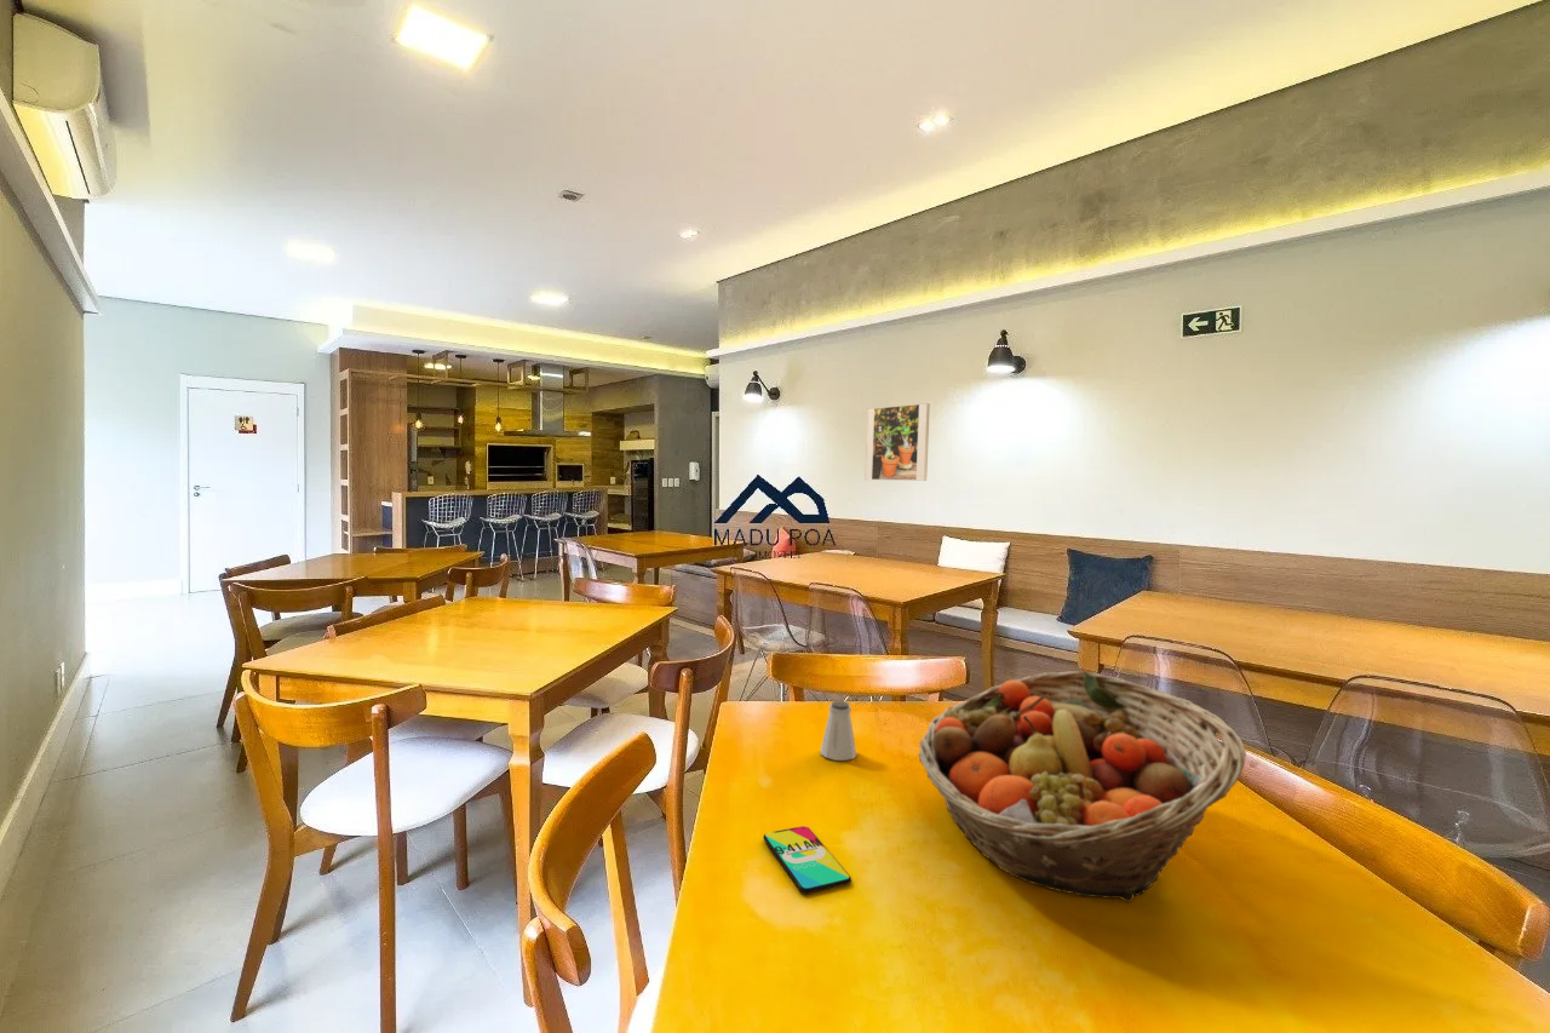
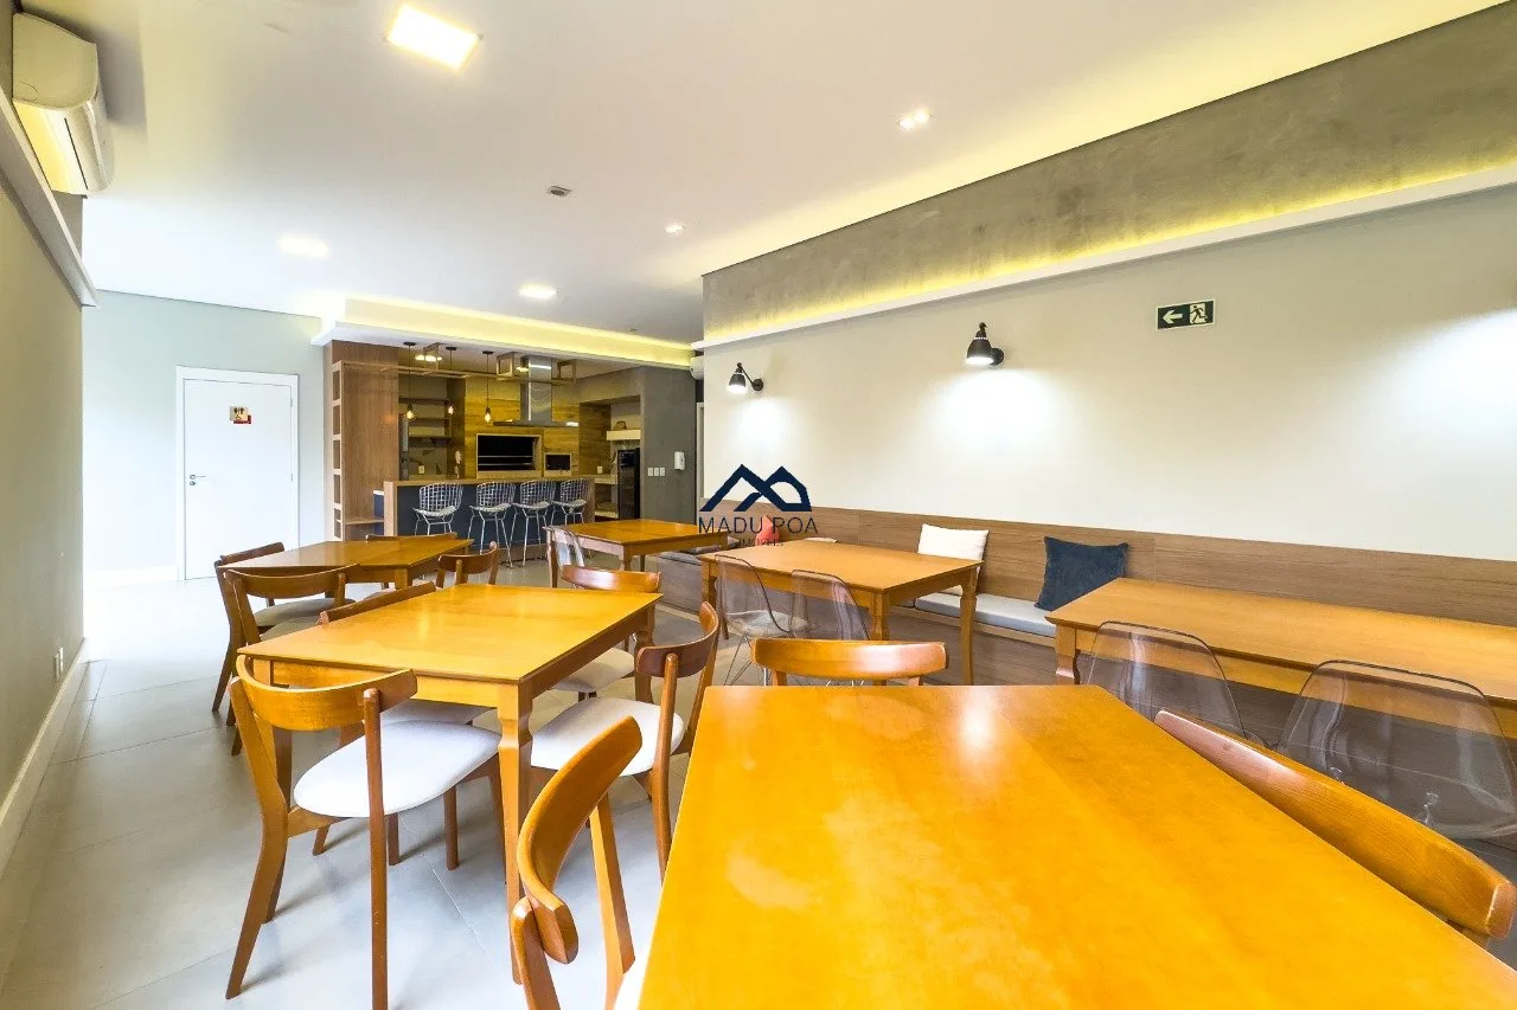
- smartphone (804, 856)
- saltshaker (839, 728)
- fruit basket (1061, 763)
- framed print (895, 443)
